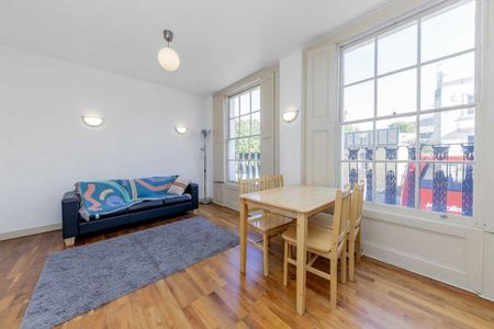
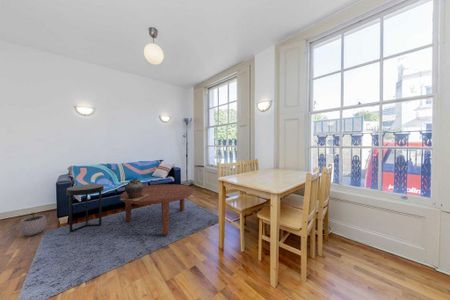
+ coffee table (159, 203)
+ ceramic pot (135, 188)
+ plant pot (33, 222)
+ side table (86, 206)
